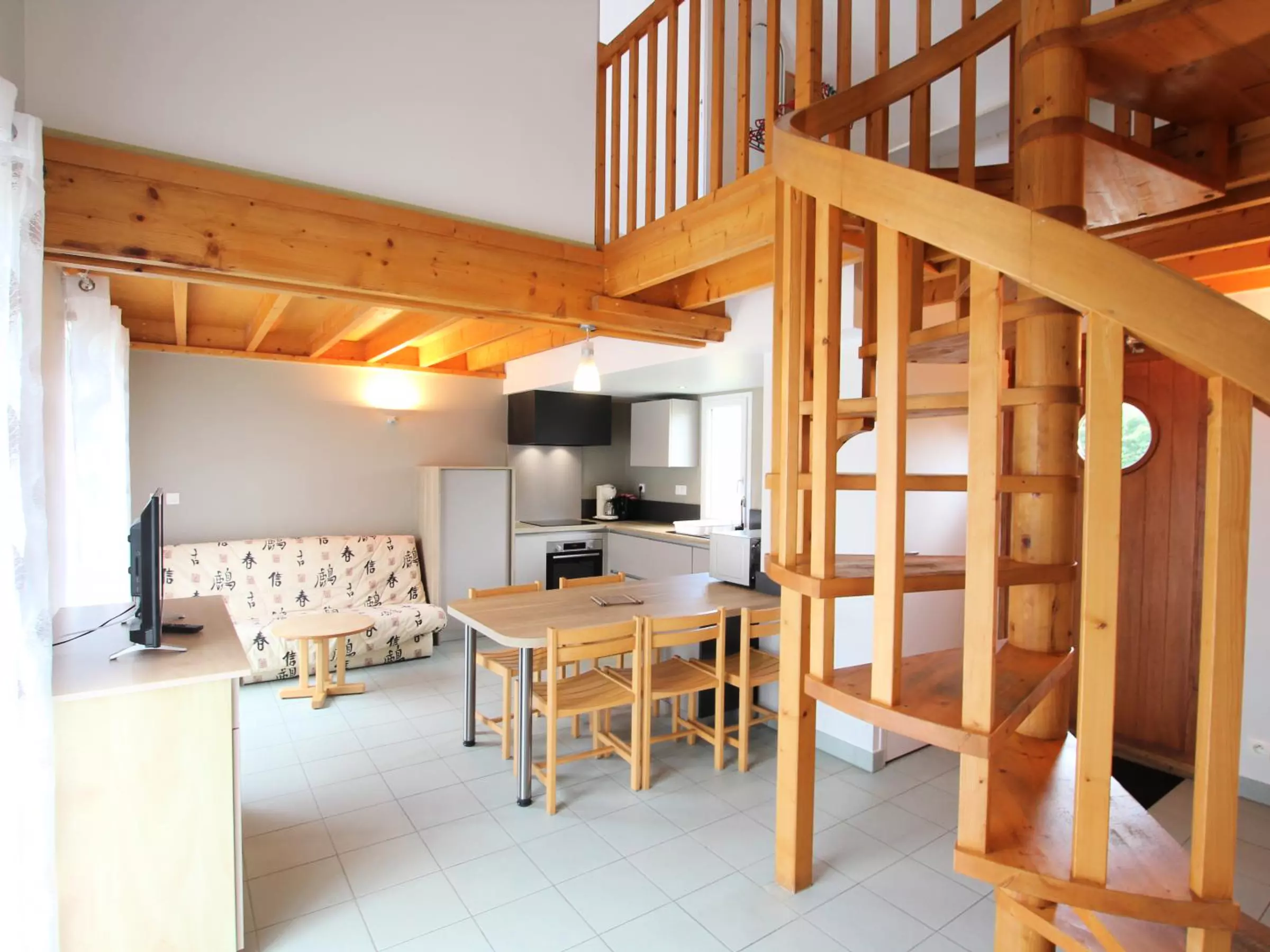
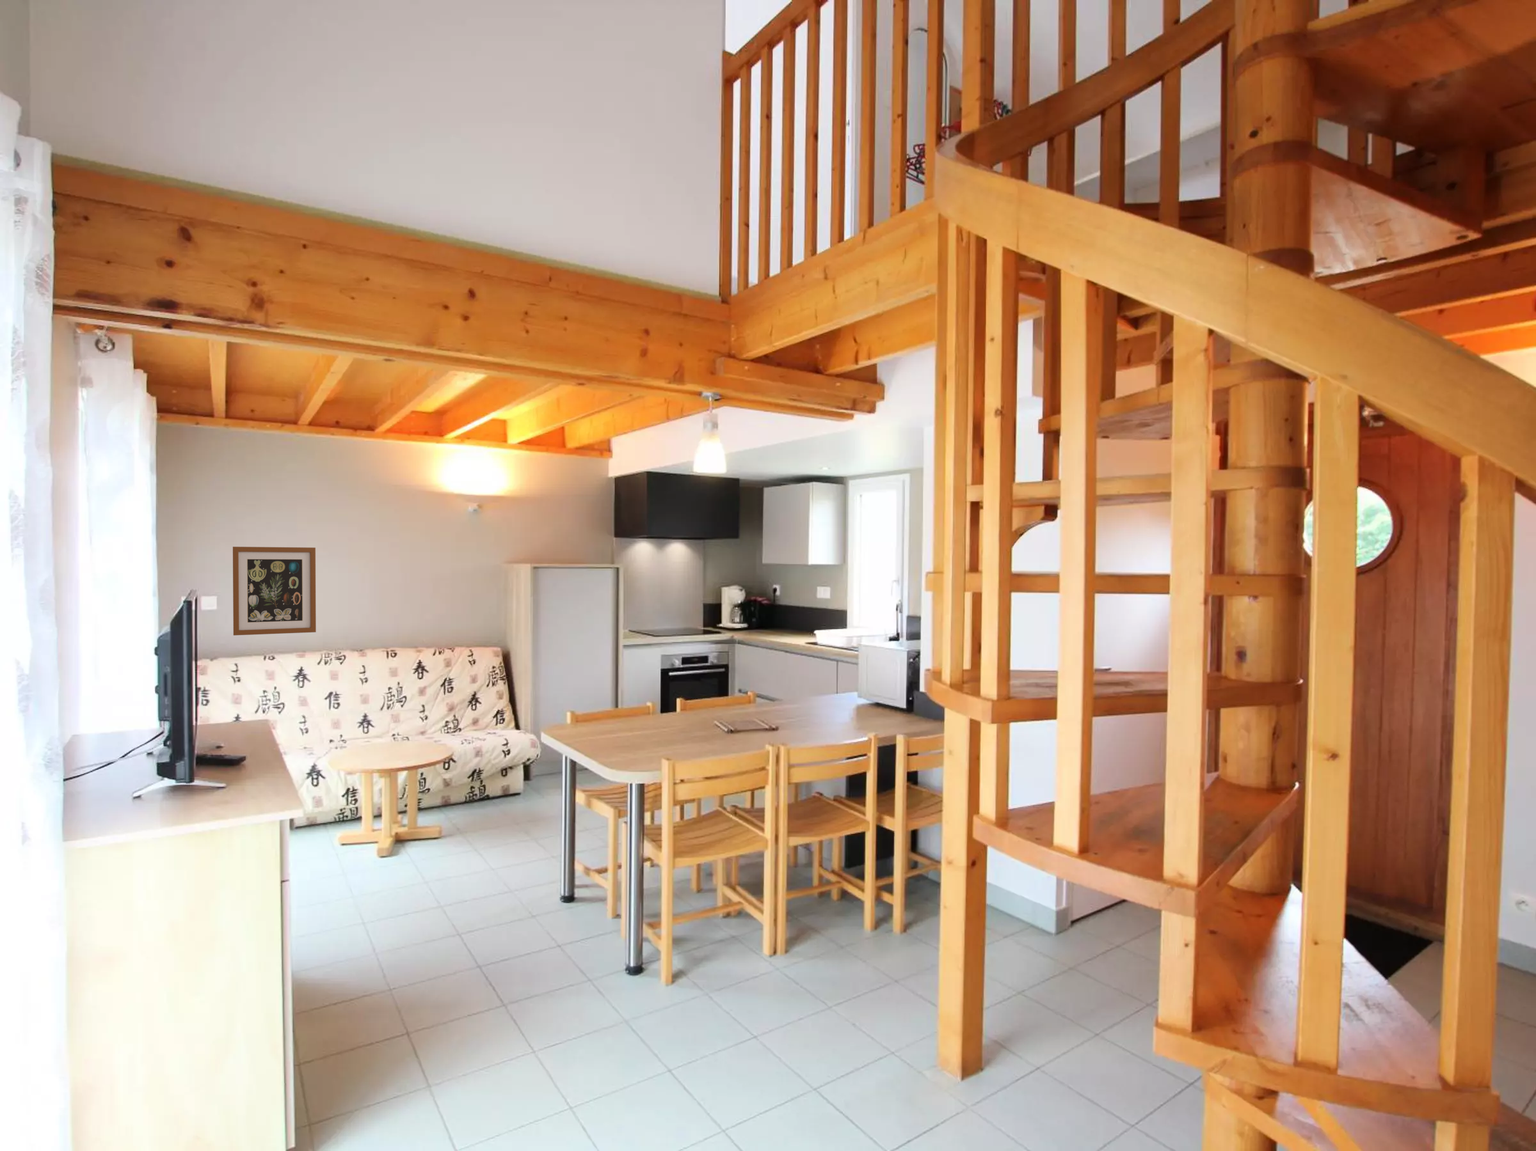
+ wall art (276, 590)
